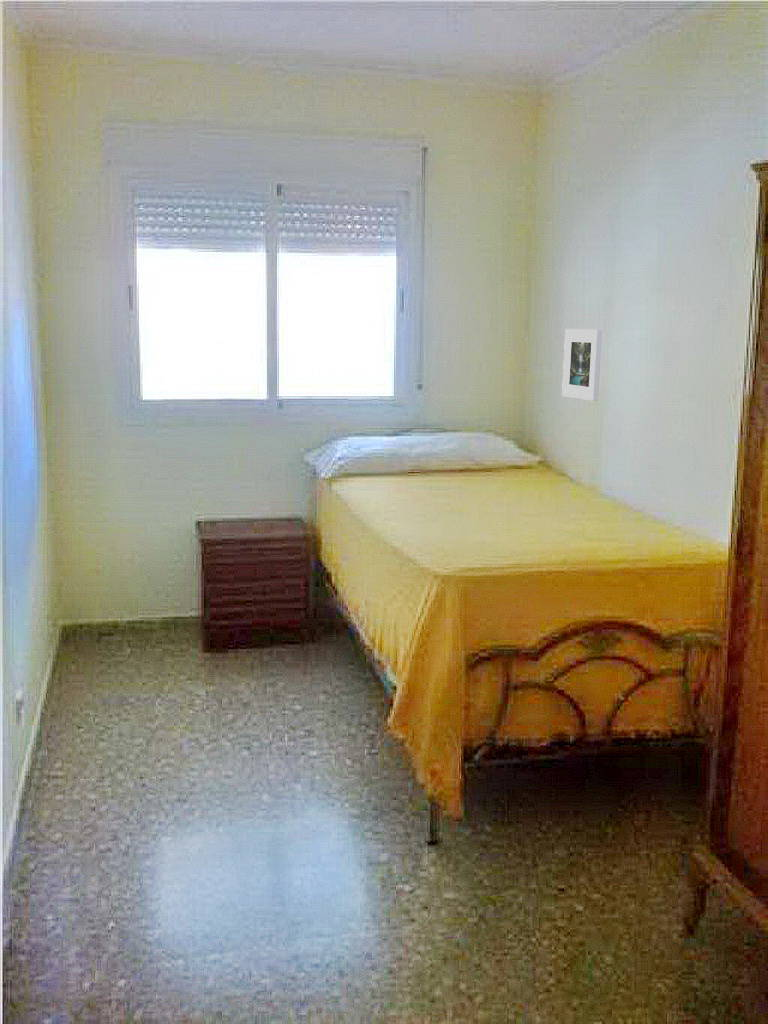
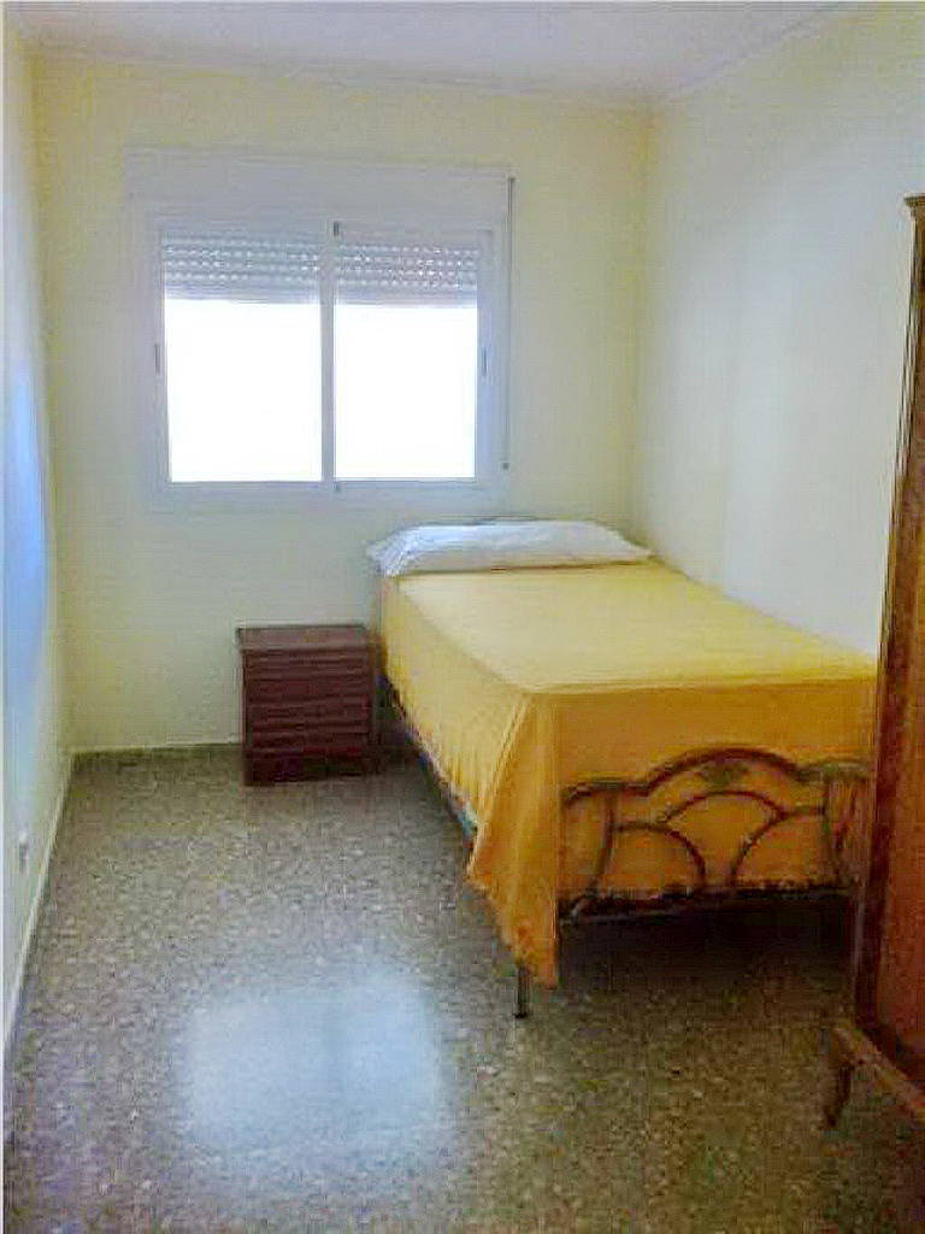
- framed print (581, 364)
